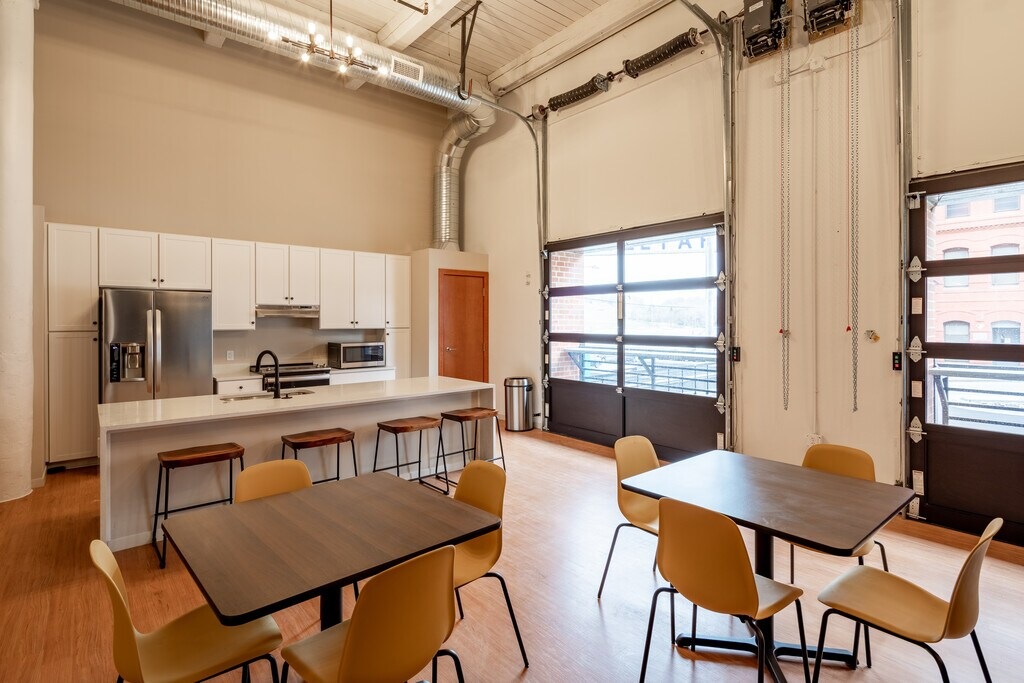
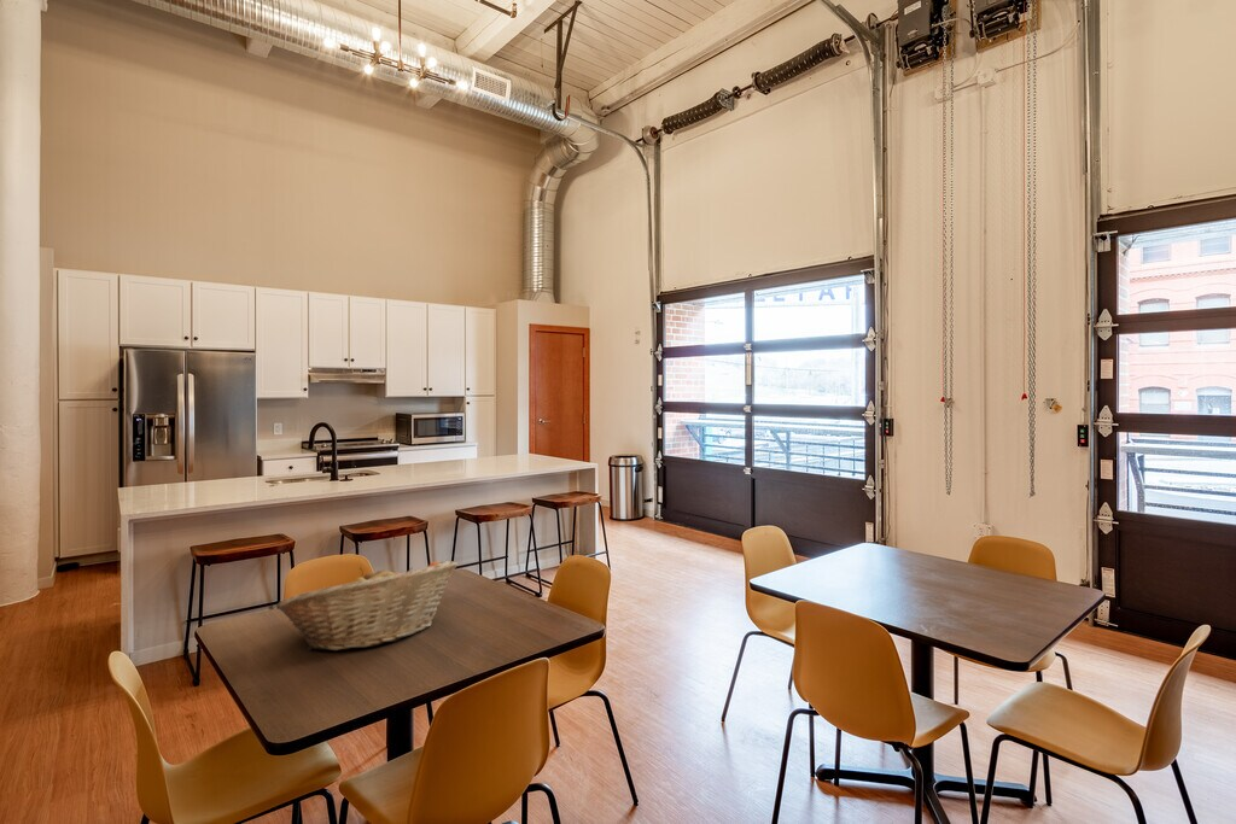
+ fruit basket (373, 597)
